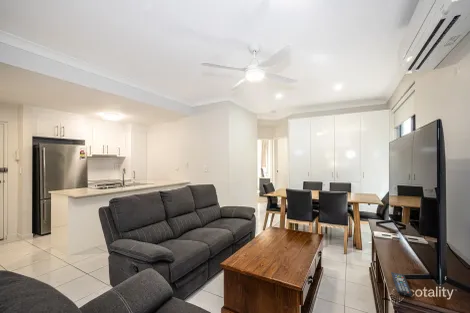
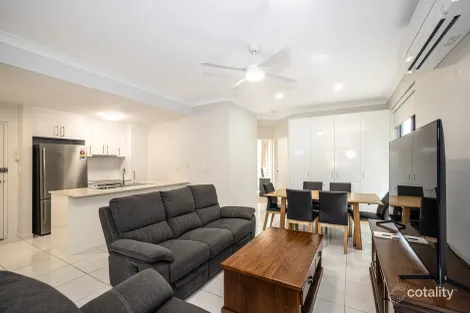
- remote control (400, 282)
